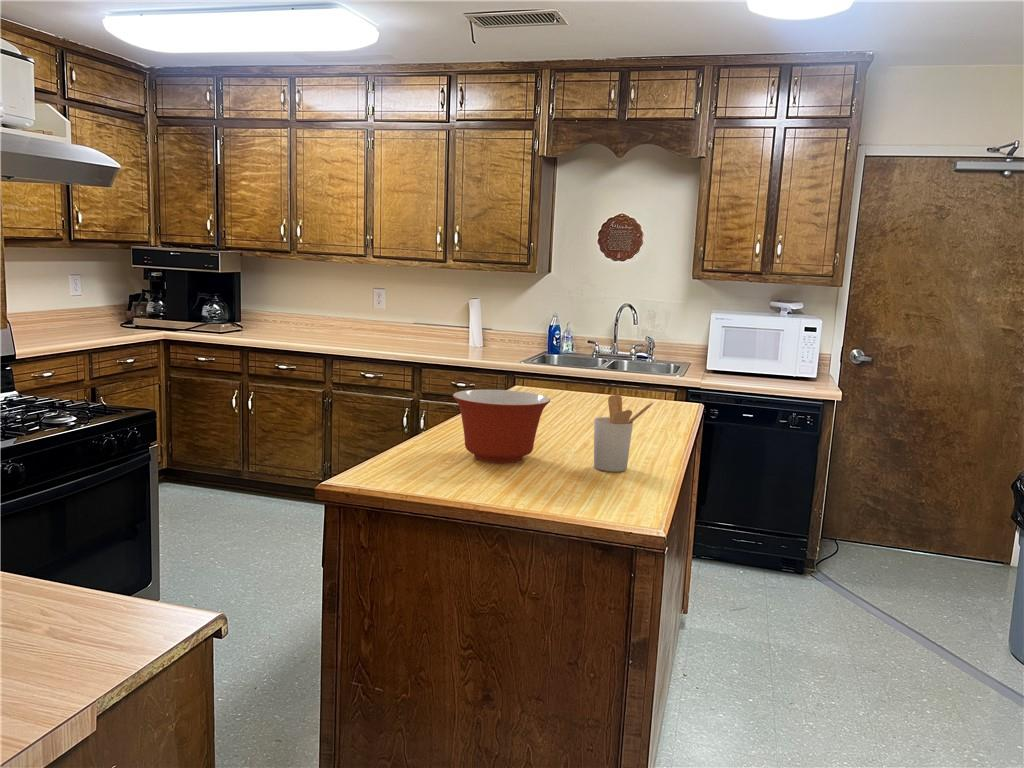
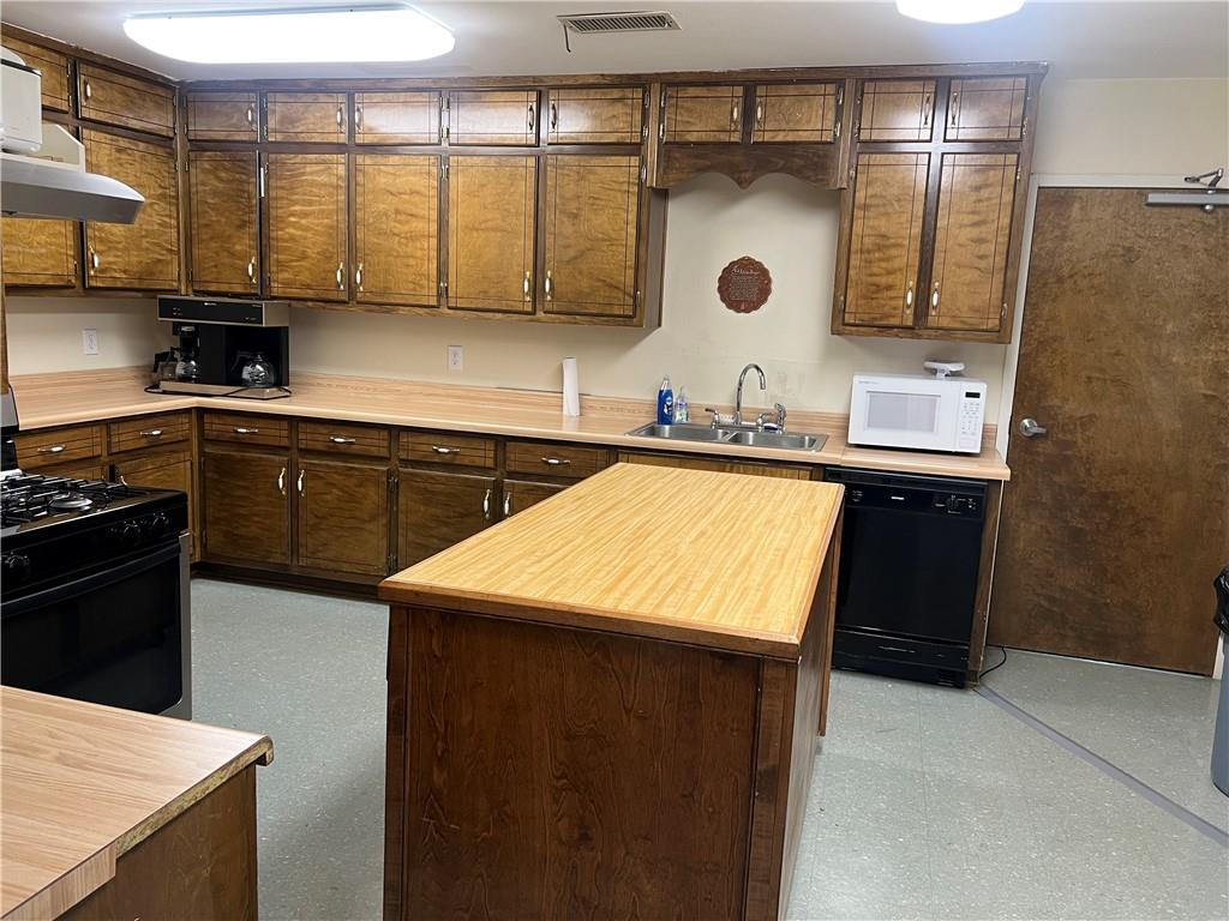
- utensil holder (623, 433)
- mixing bowl (500, 427)
